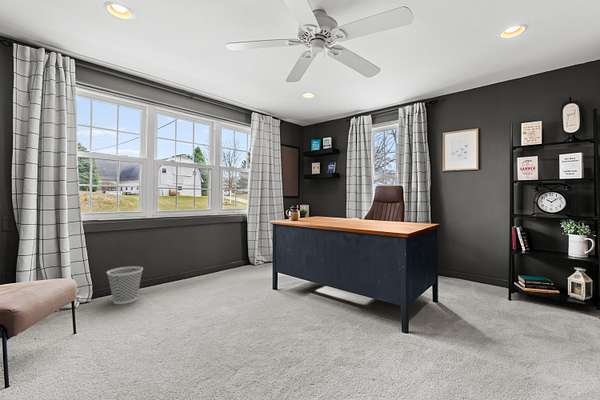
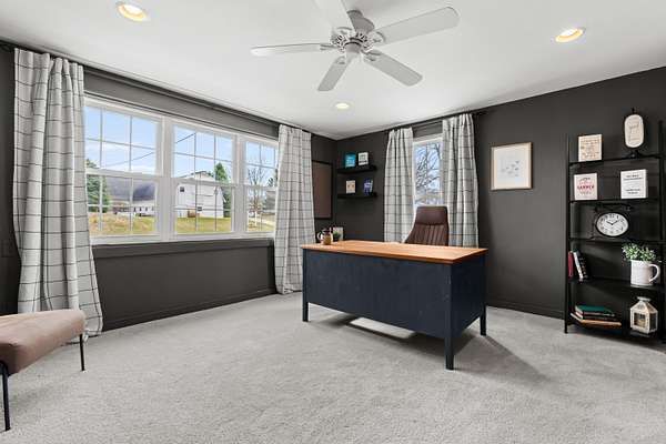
- wastebasket (125, 285)
